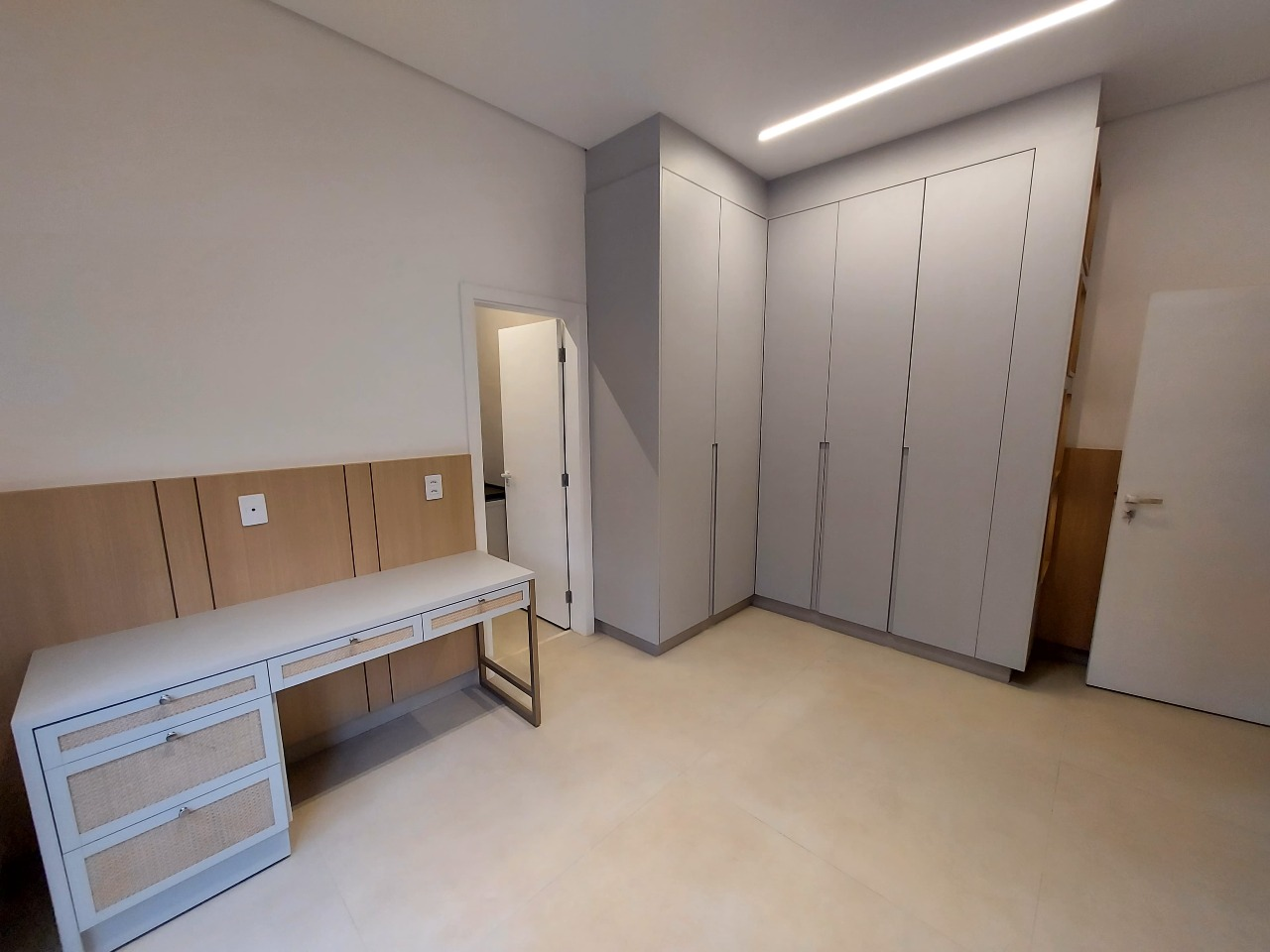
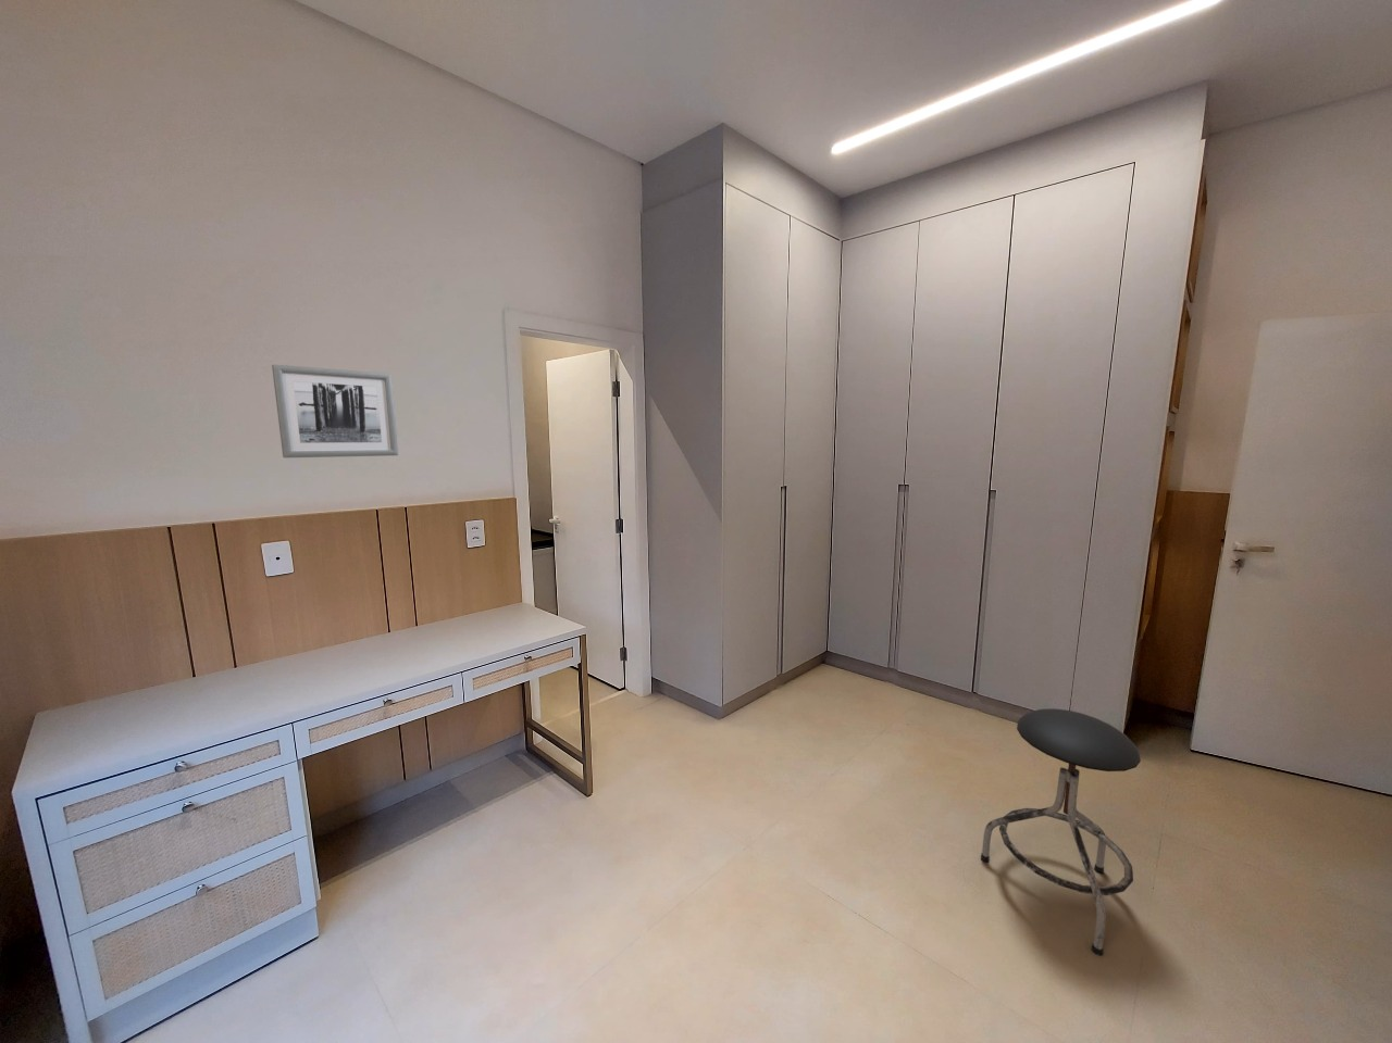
+ wall art (340, 413)
+ stool (1071, 813)
